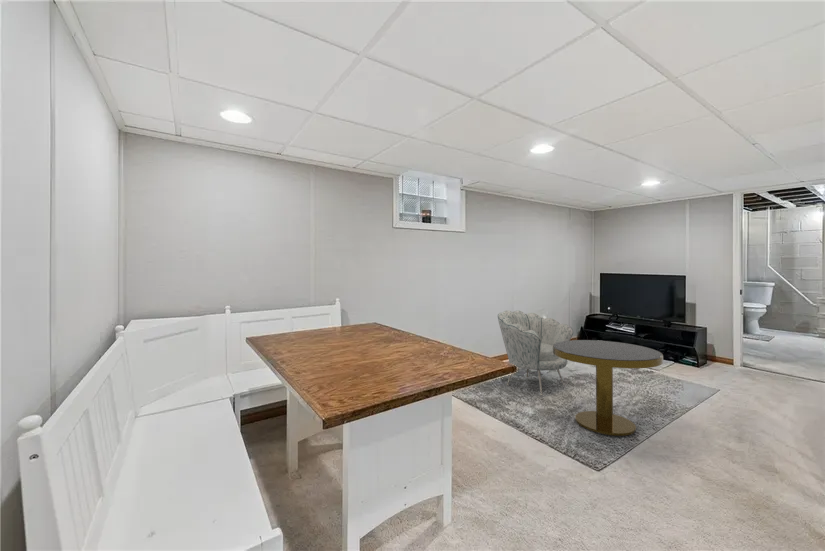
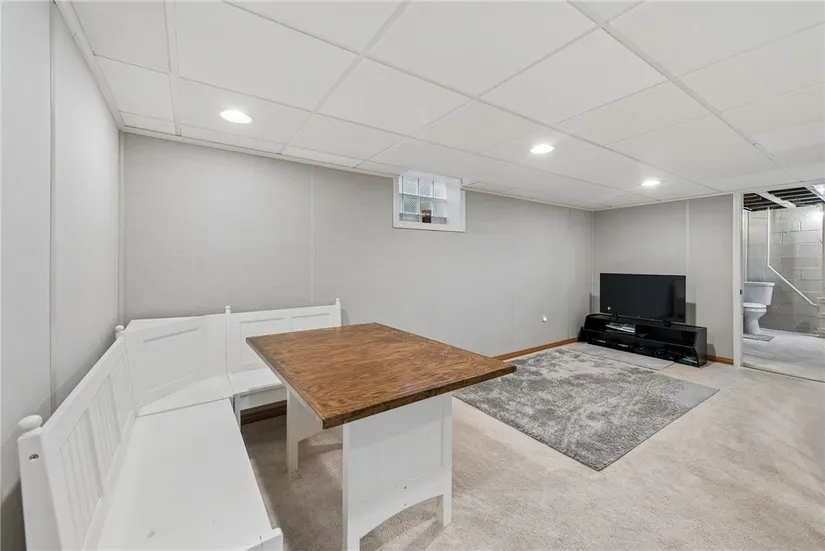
- armchair (532, 348)
- side table (604, 386)
